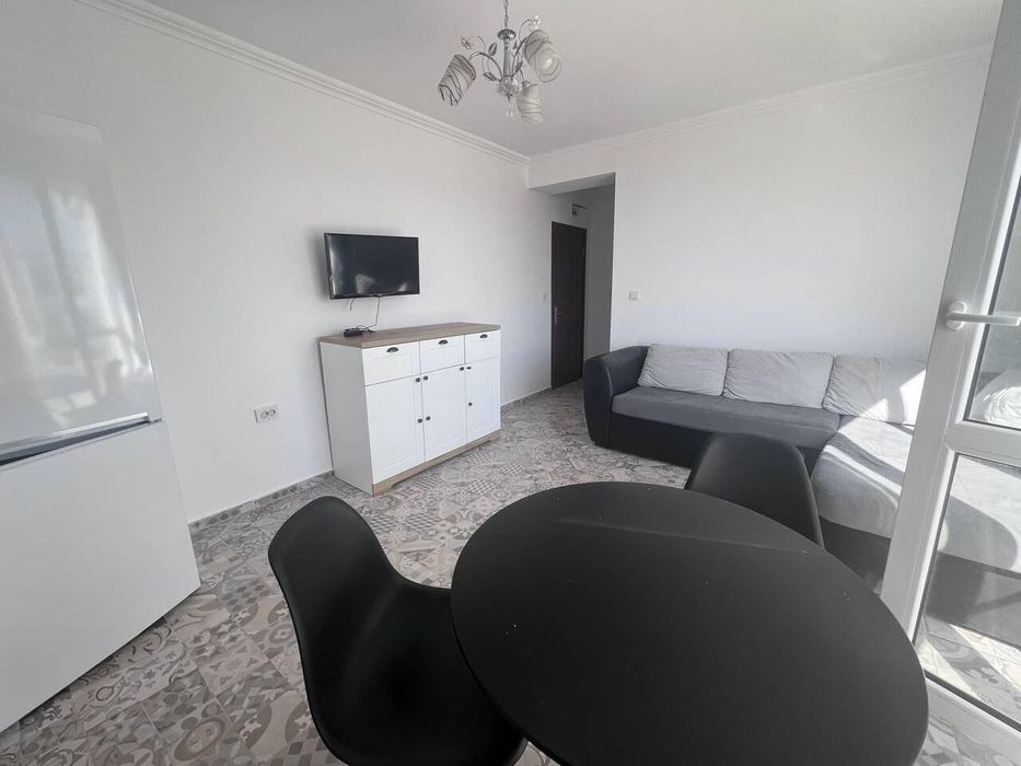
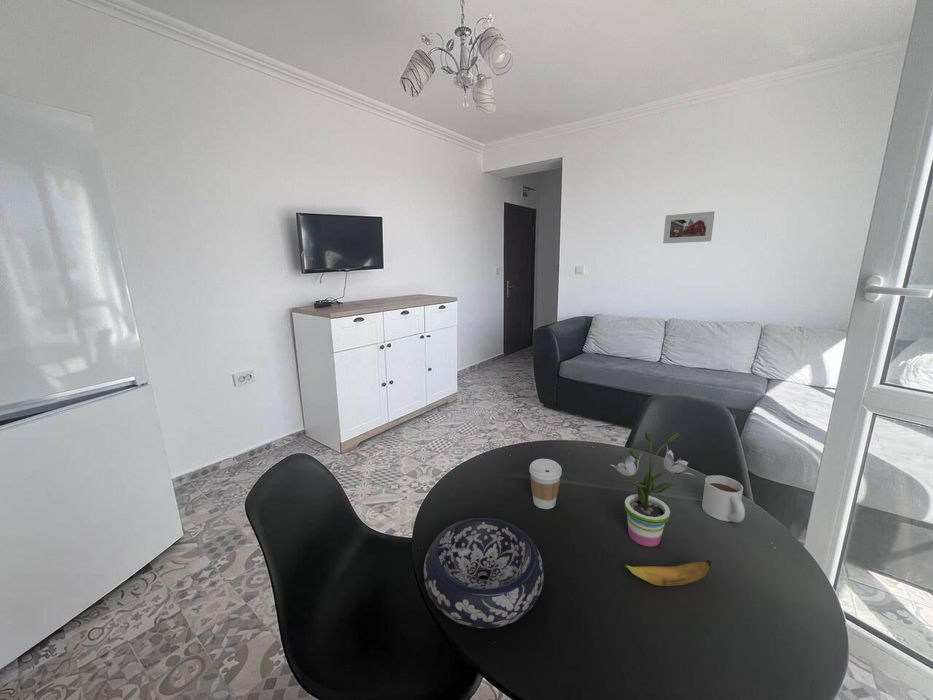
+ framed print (687, 228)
+ mug (726, 501)
+ decorative bowl (483, 566)
+ banana (667, 571)
+ potted plant (648, 477)
+ coffee cup (545, 483)
